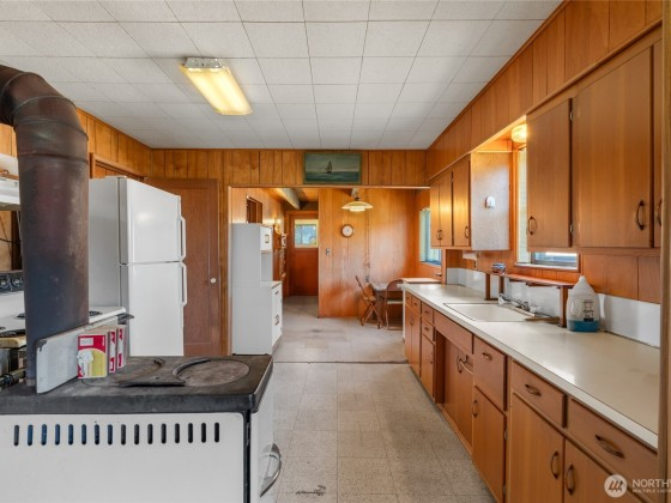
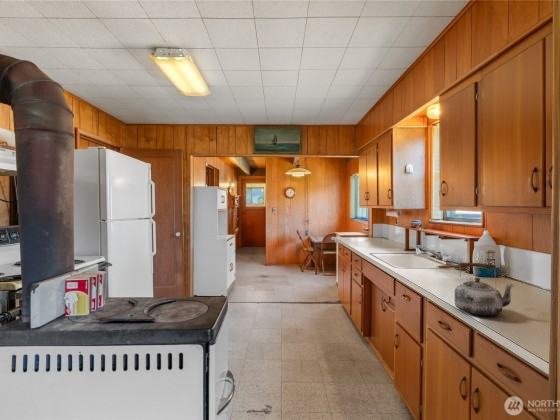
+ kettle (483, 287)
